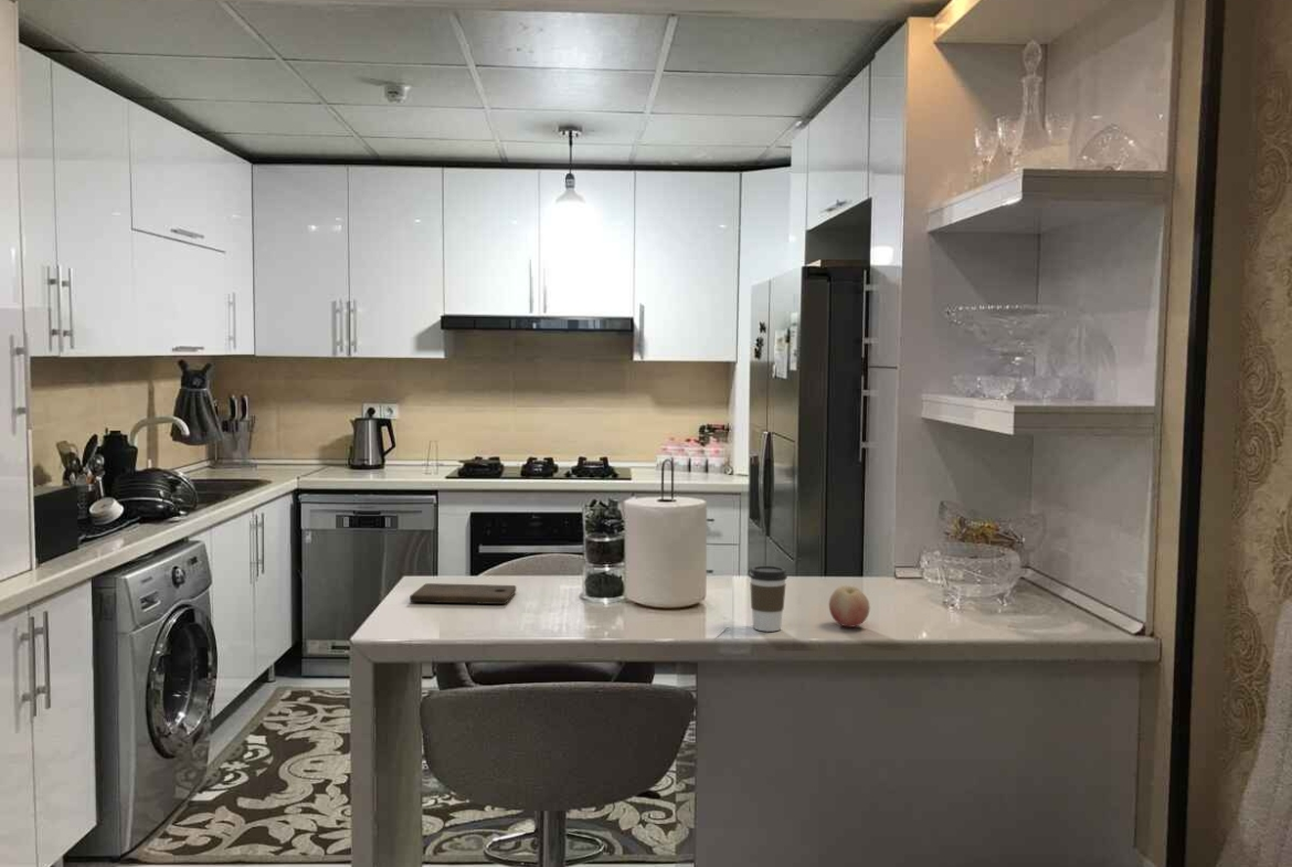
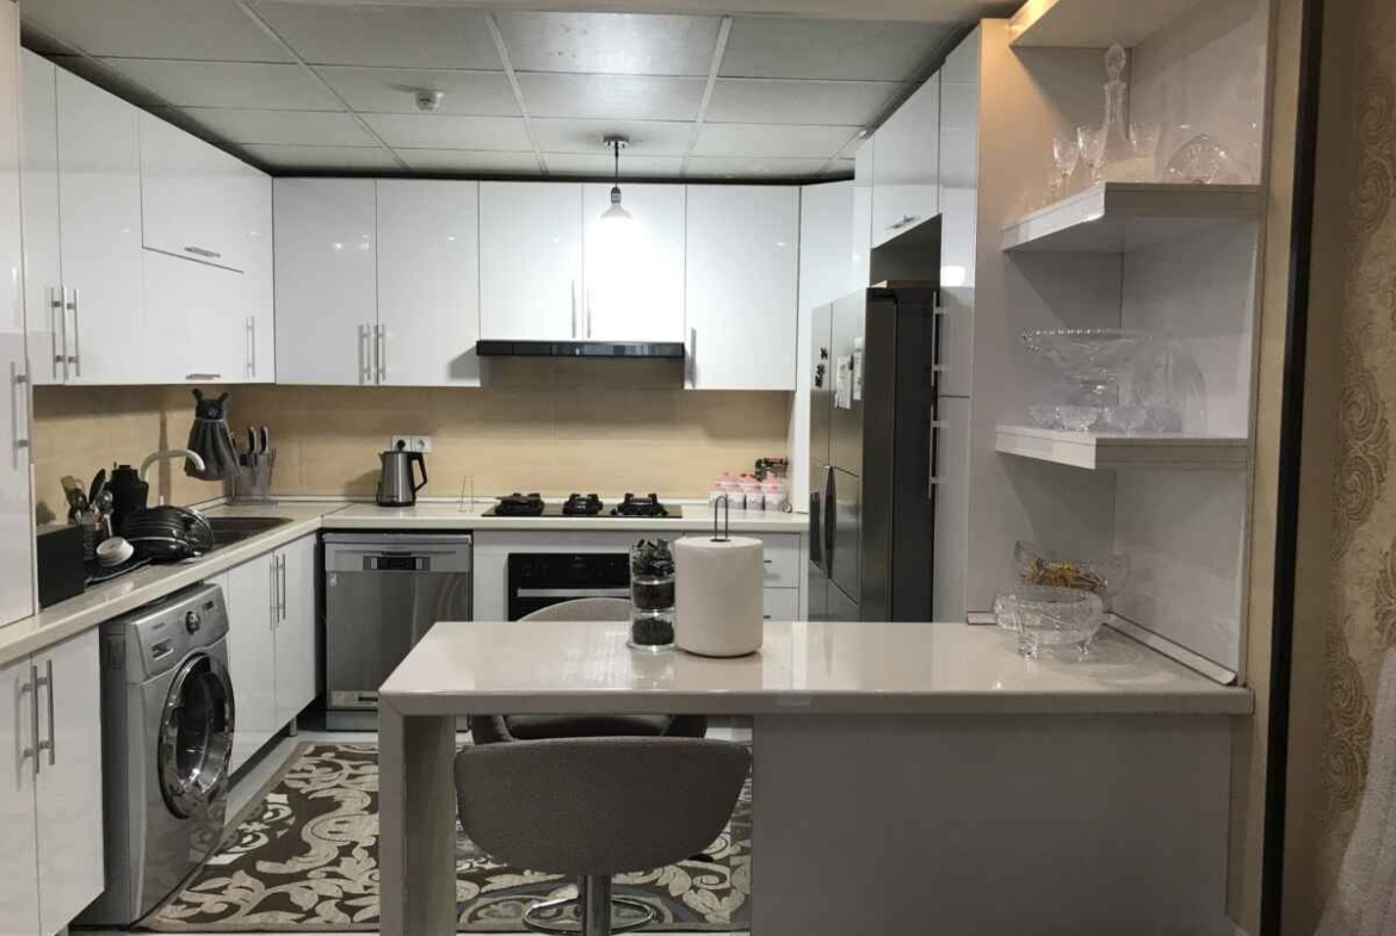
- fruit (849, 605)
- cutting board (464, 593)
- coffee cup (767, 598)
